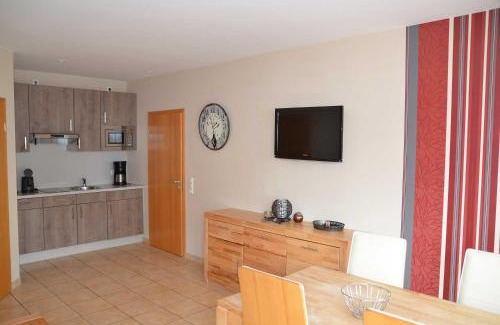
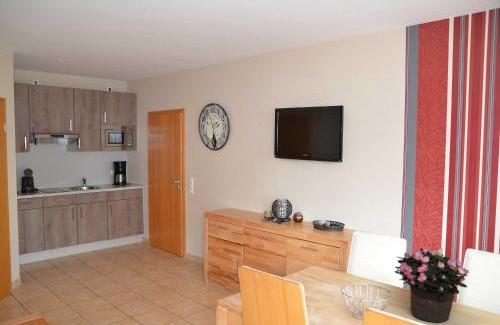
+ potted flower (428, 281)
